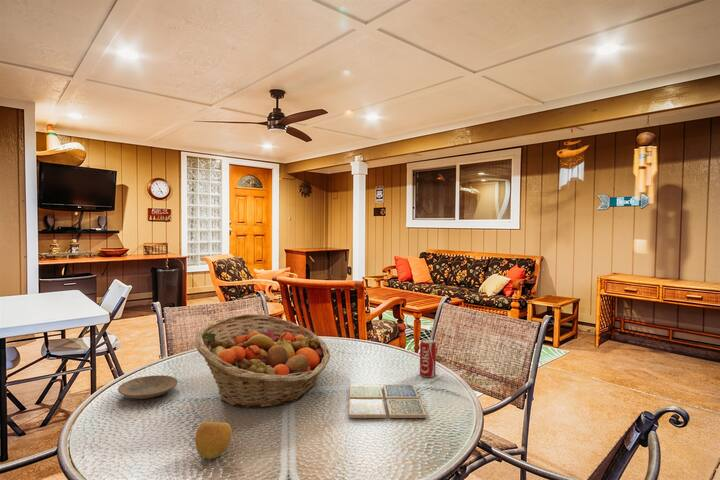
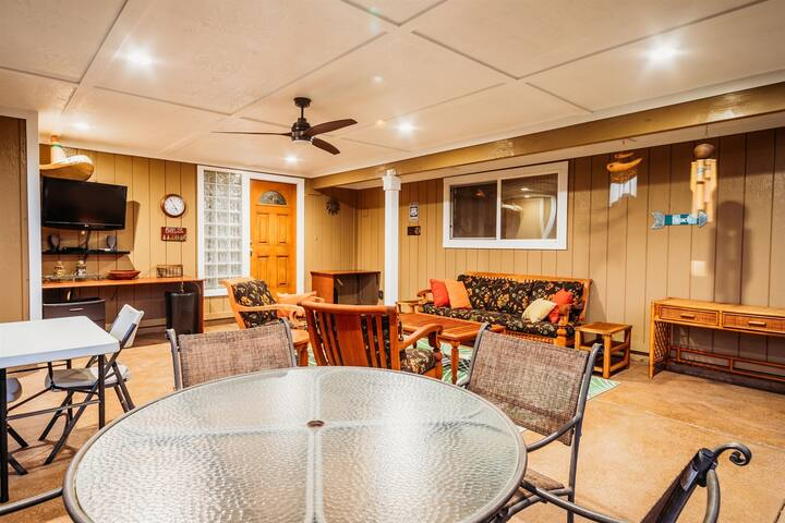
- beverage can (427, 357)
- drink coaster (386, 399)
- plate (148, 388)
- apple (213, 438)
- fruit basket (266, 354)
